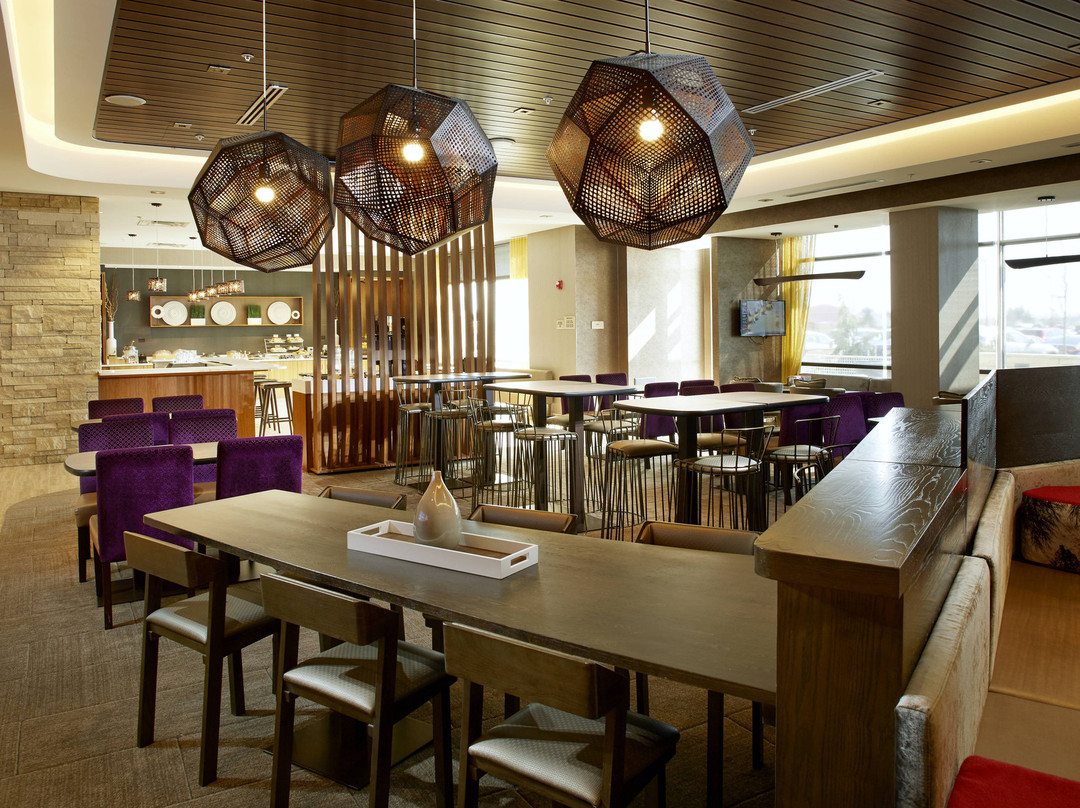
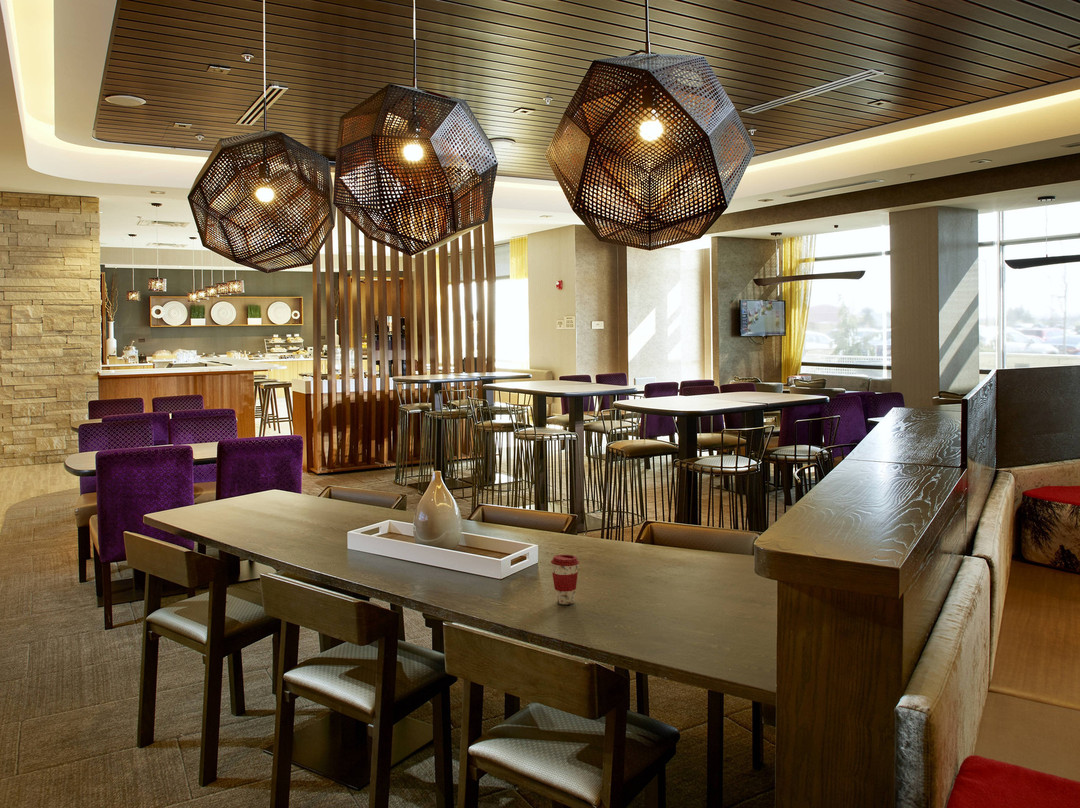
+ coffee cup (565, 579)
